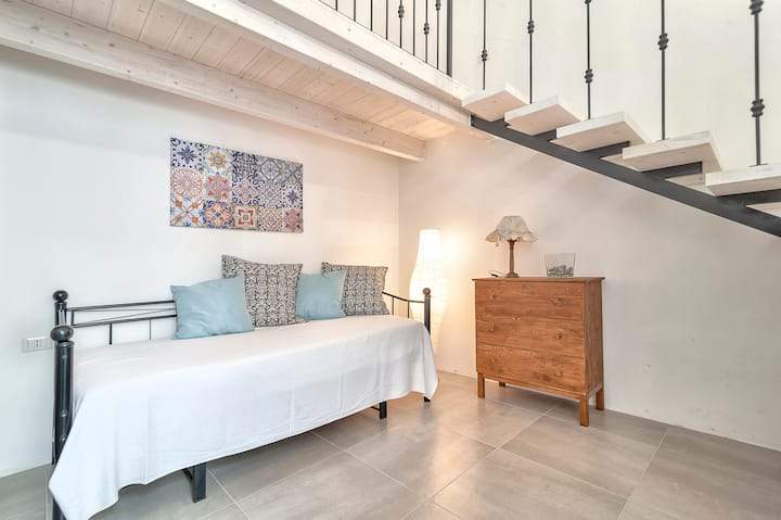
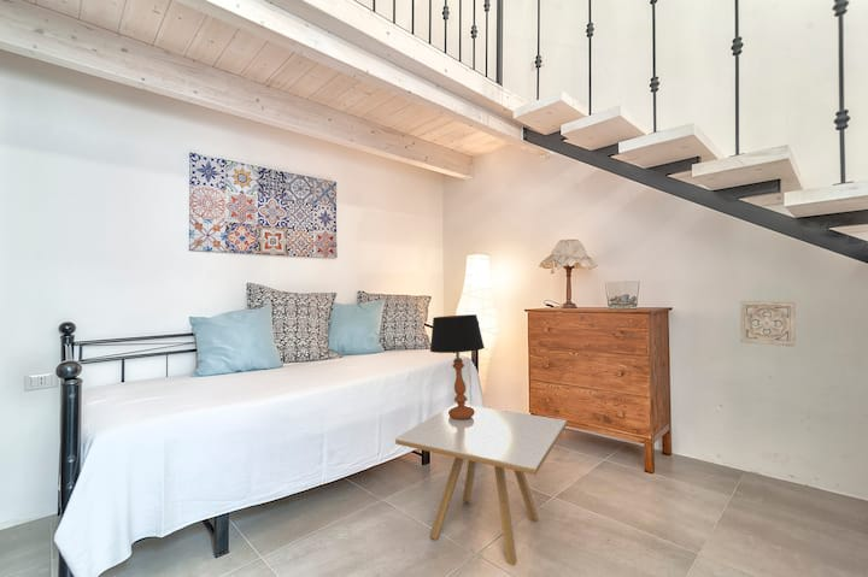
+ wall ornament (767, 322)
+ table lamp (462, 366)
+ side table (495, 477)
